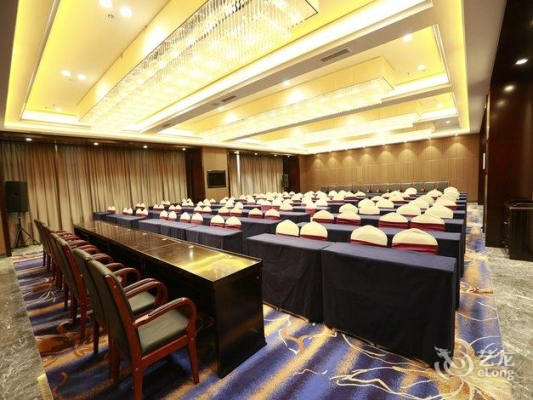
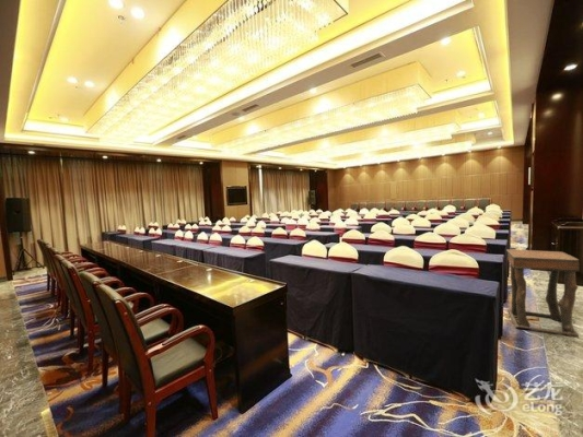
+ side table (547, 290)
